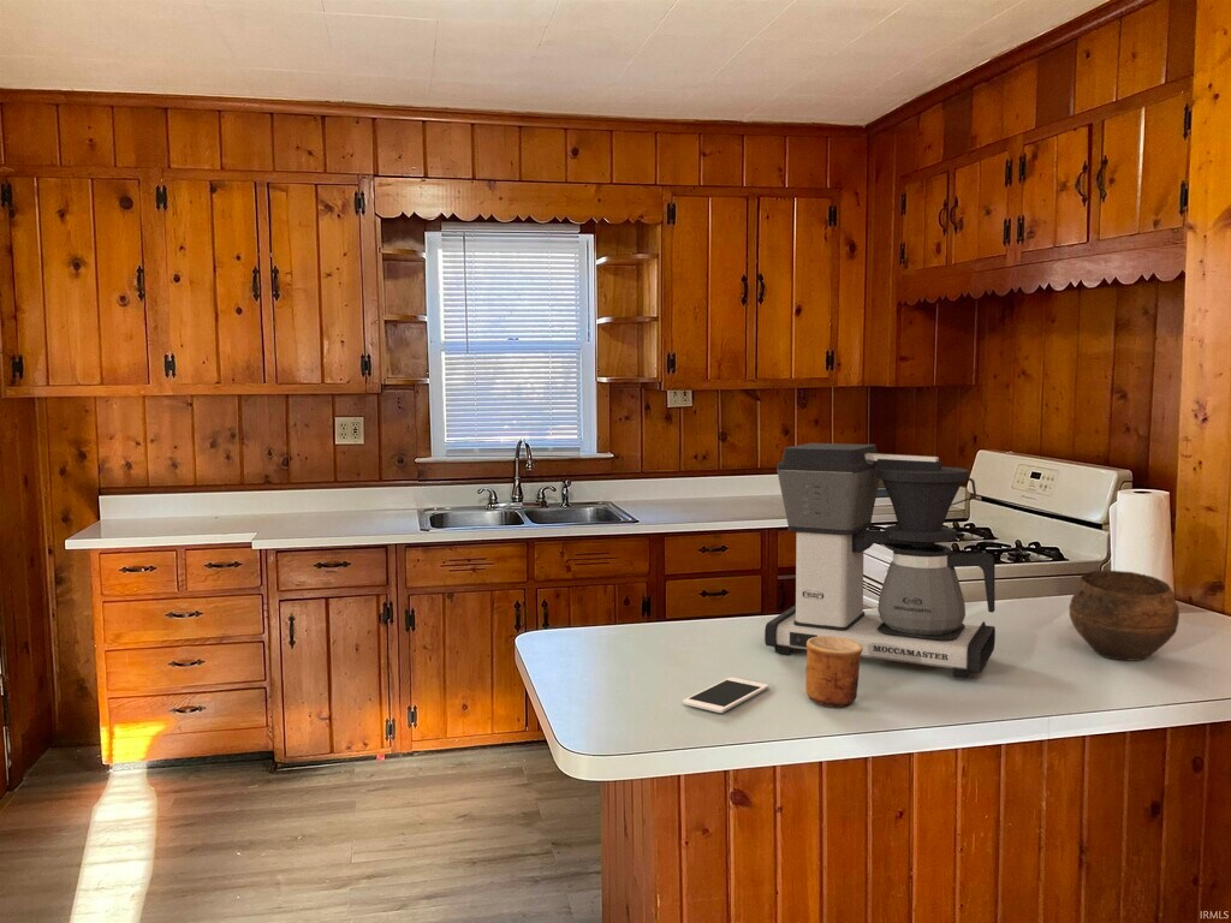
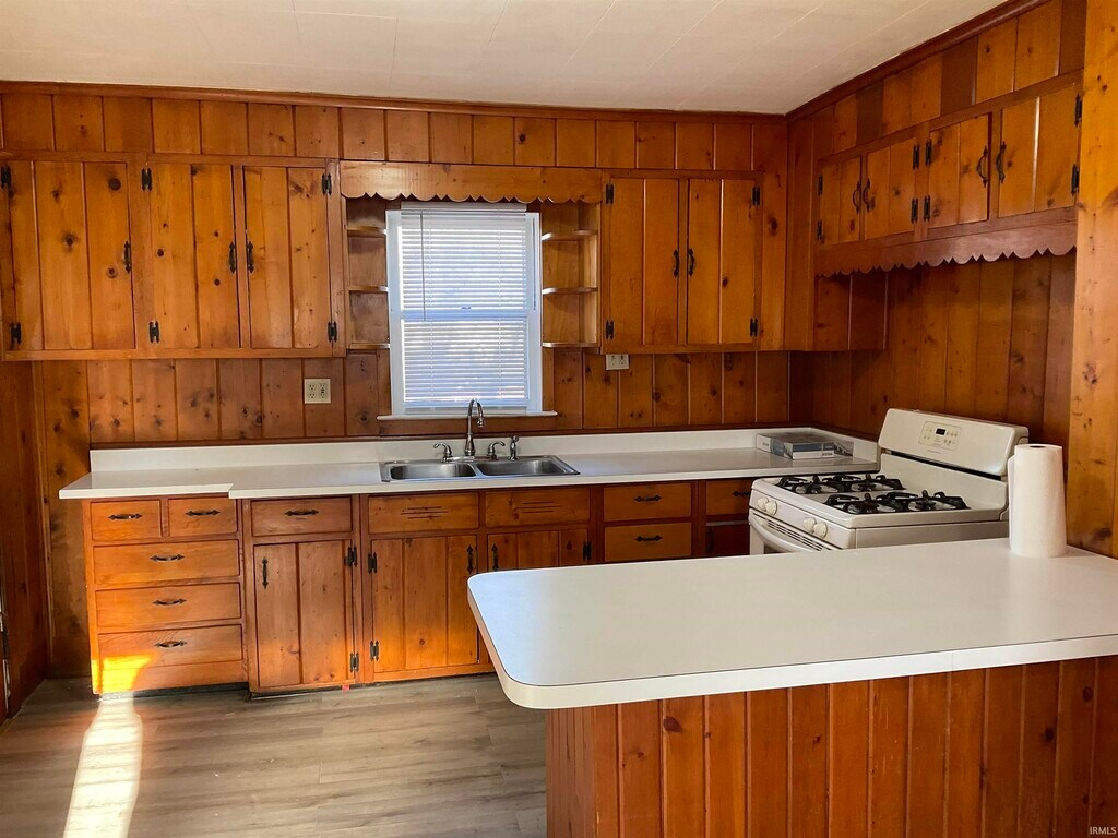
- cell phone (726, 693)
- cup (833, 671)
- bowl (1122, 615)
- coffee maker (887, 547)
